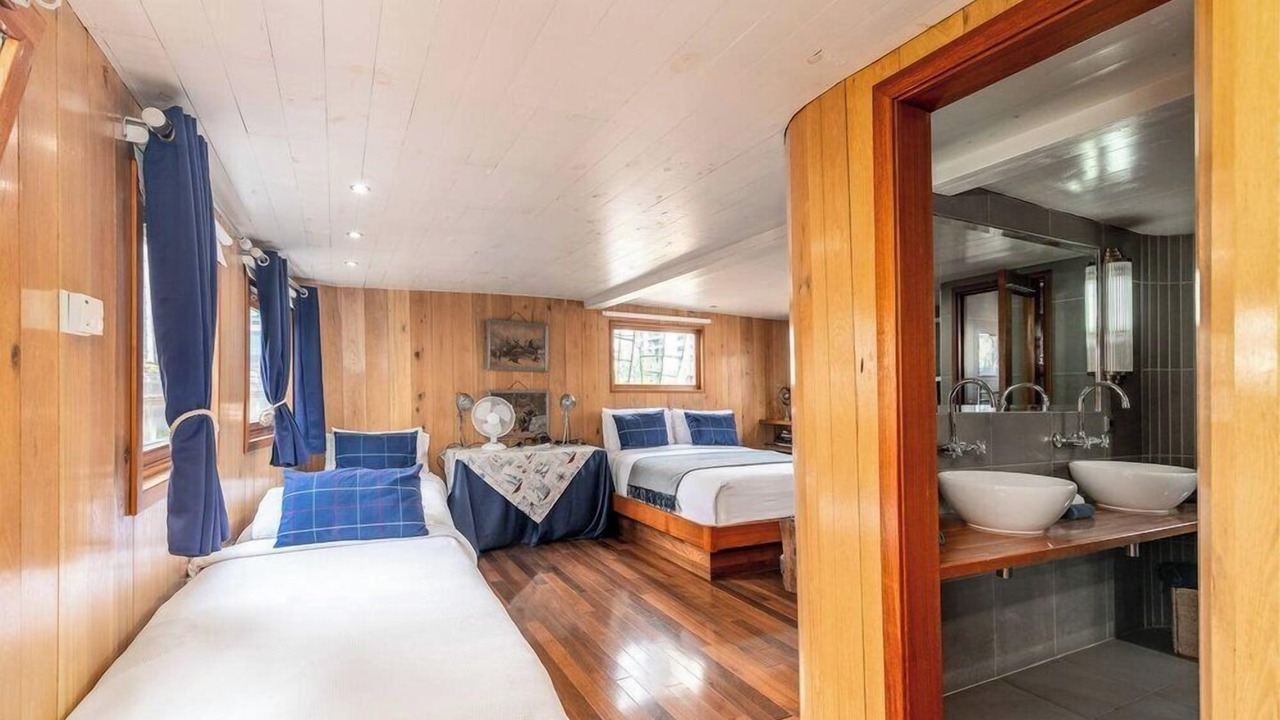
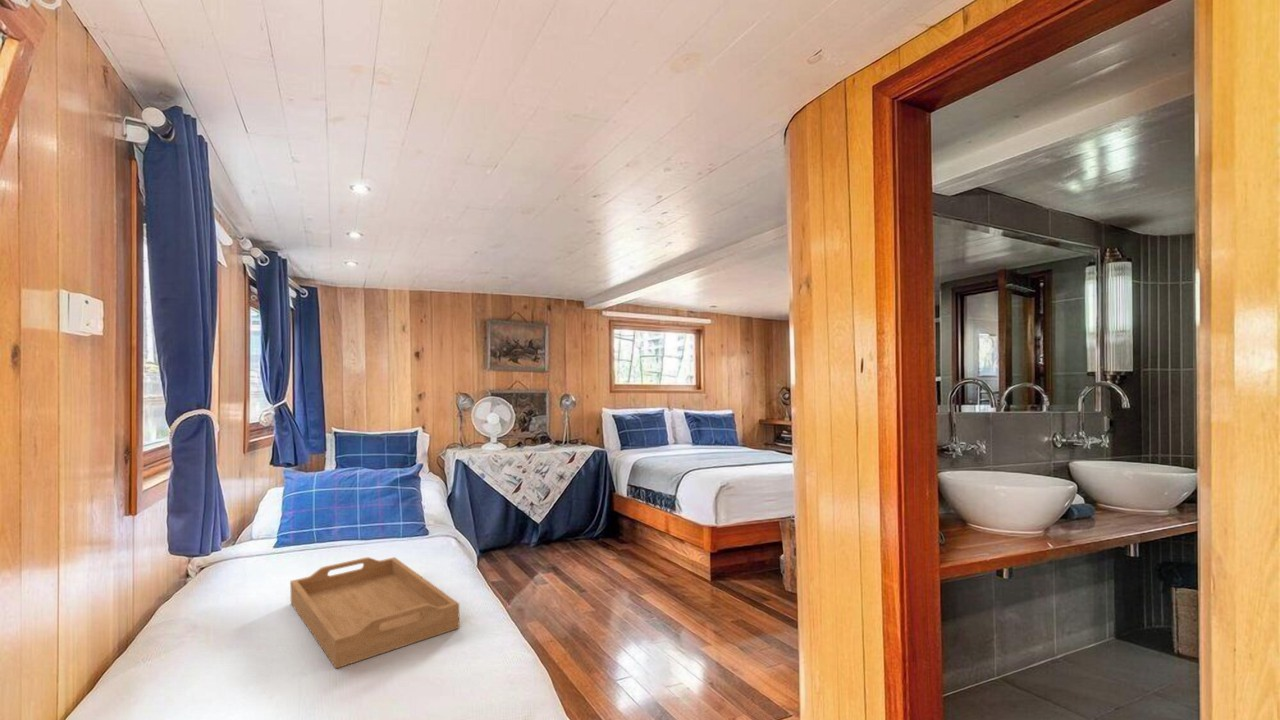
+ serving tray (370, 599)
